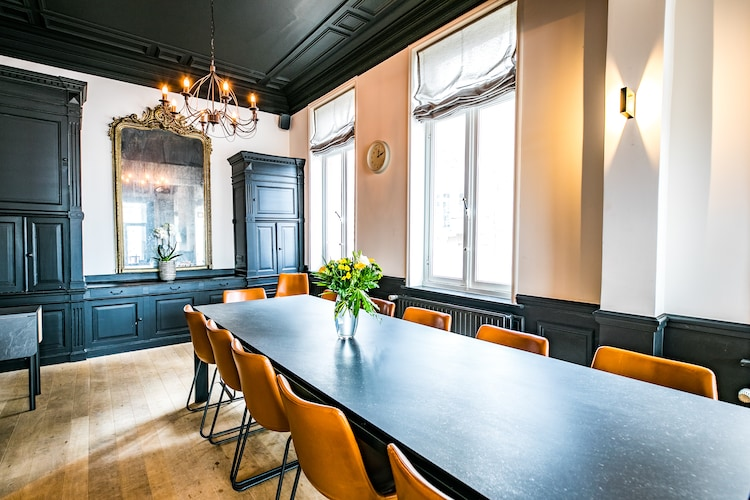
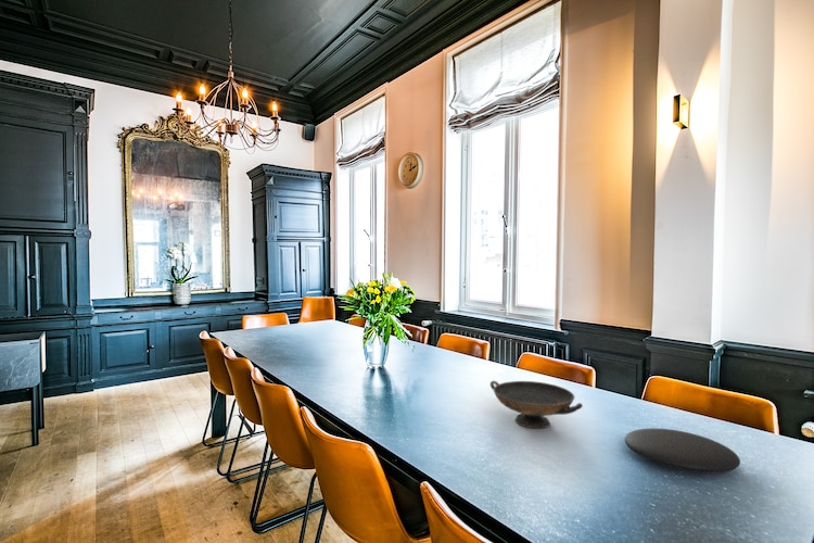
+ decorative bowl (532, 406)
+ plate (678, 449)
